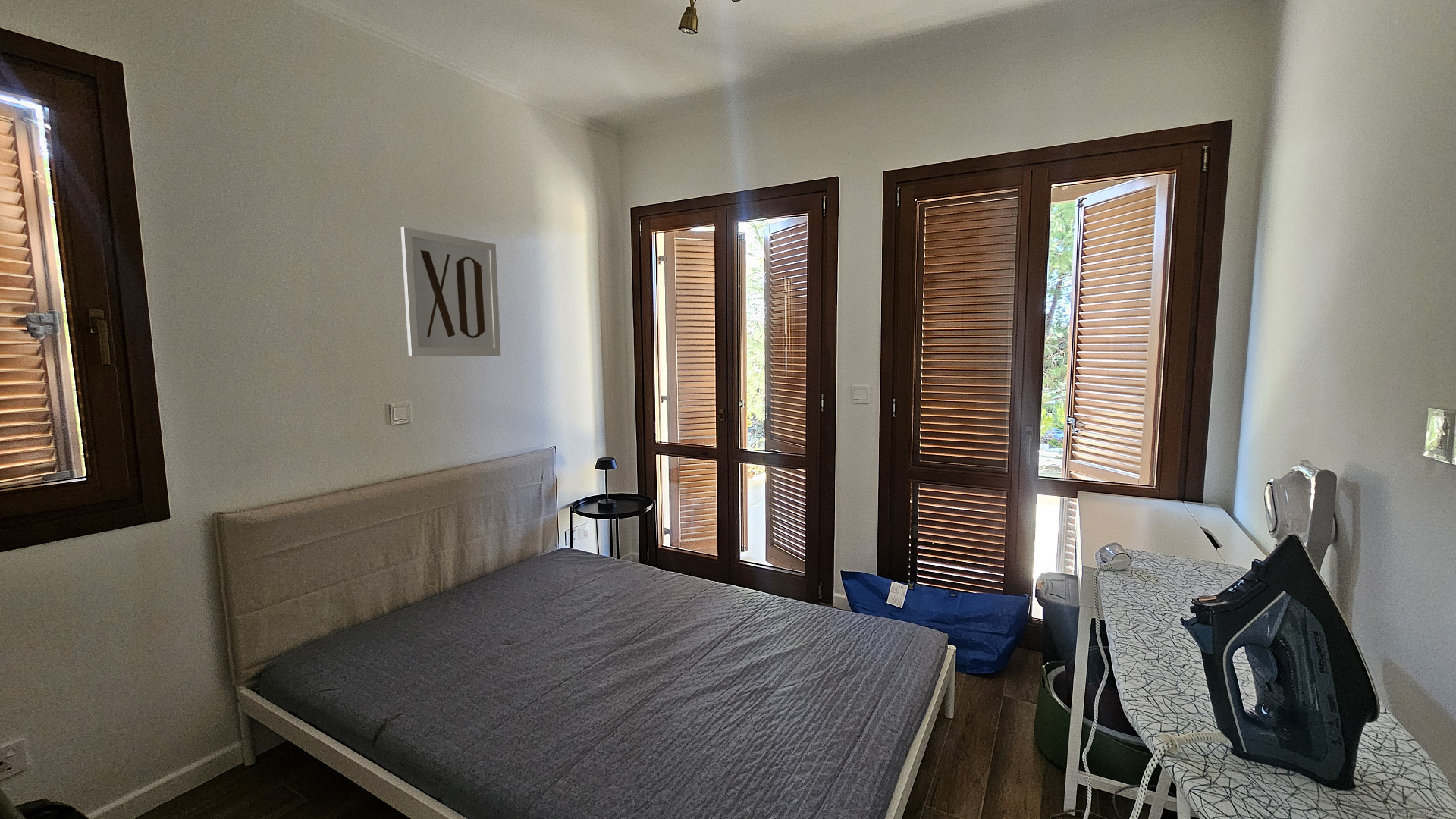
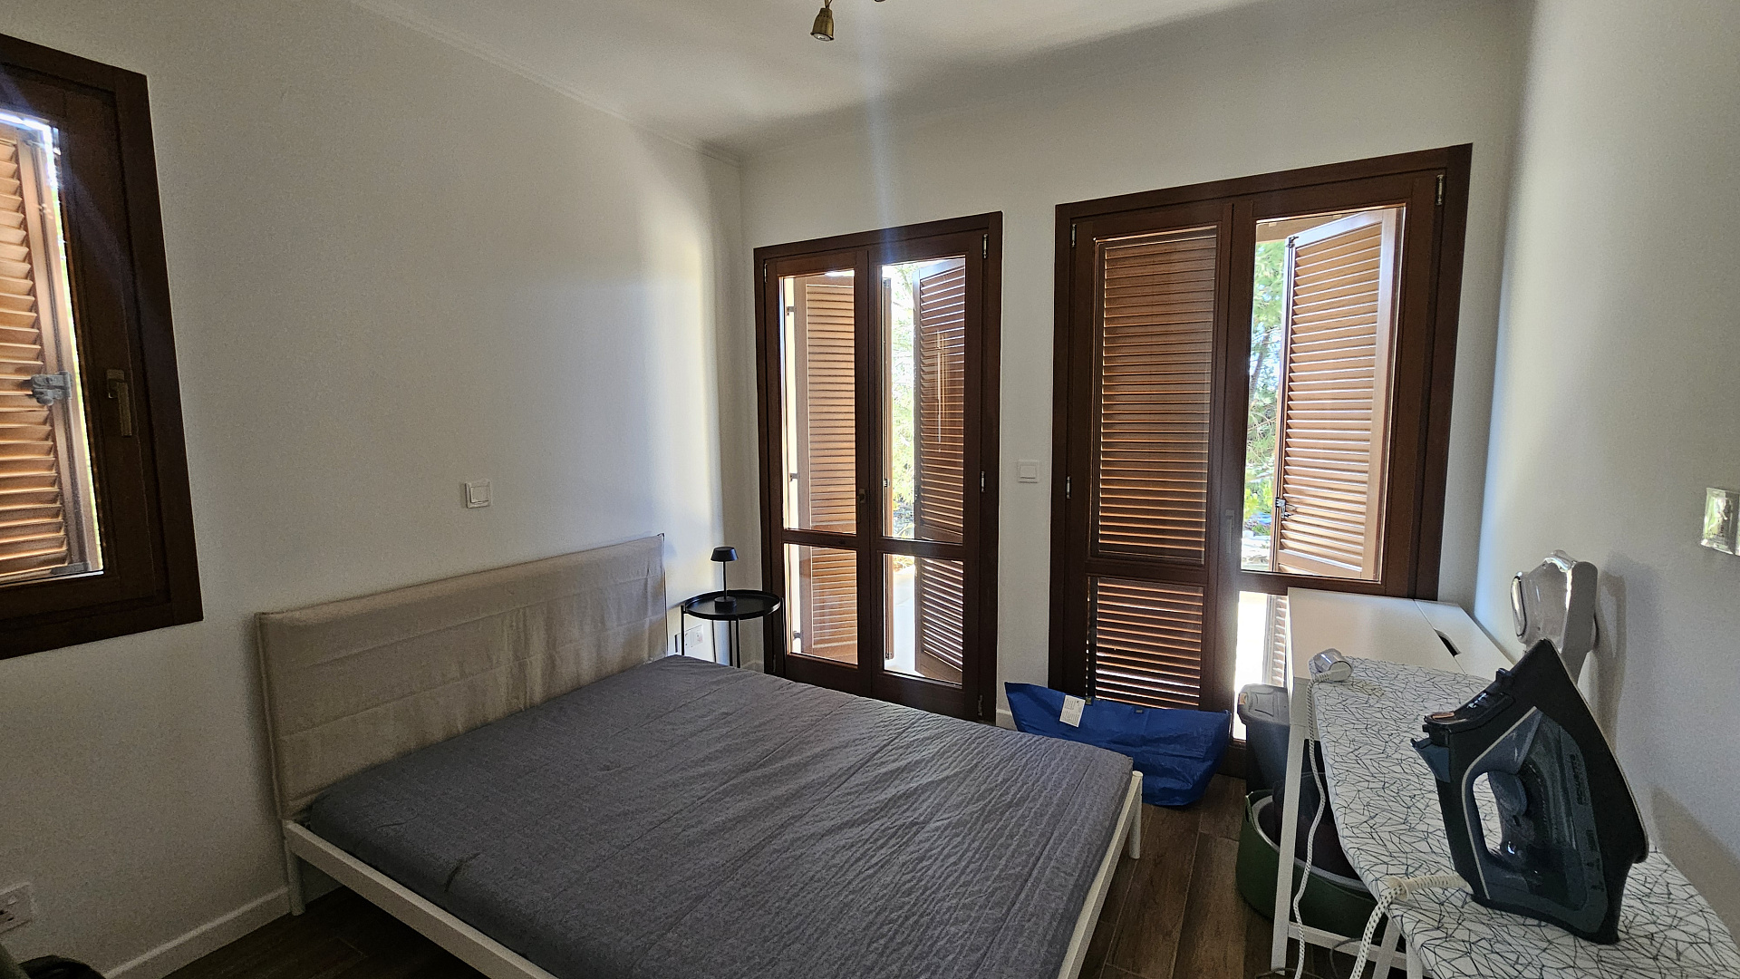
- wall art (454, 297)
